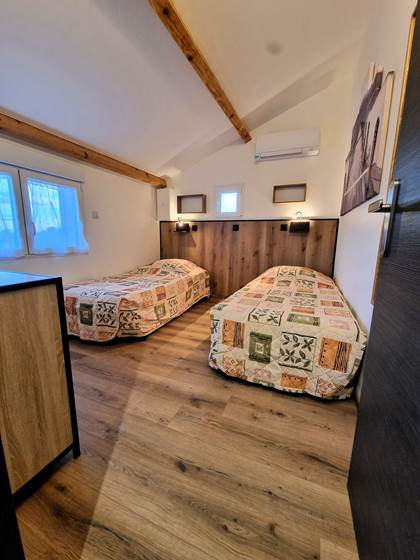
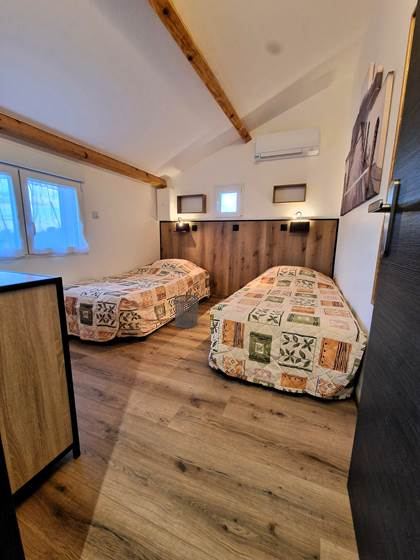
+ waste bin (186, 311)
